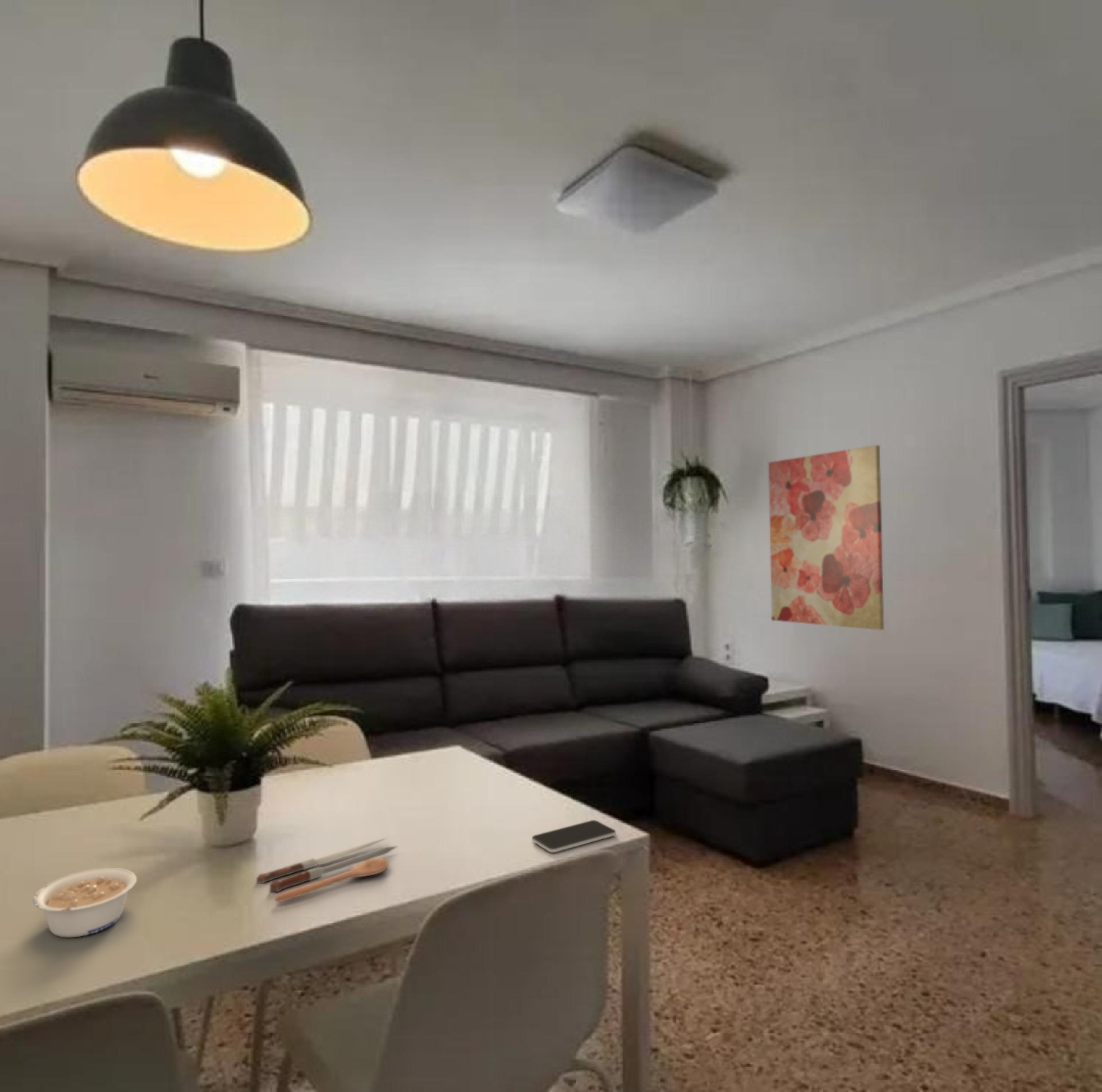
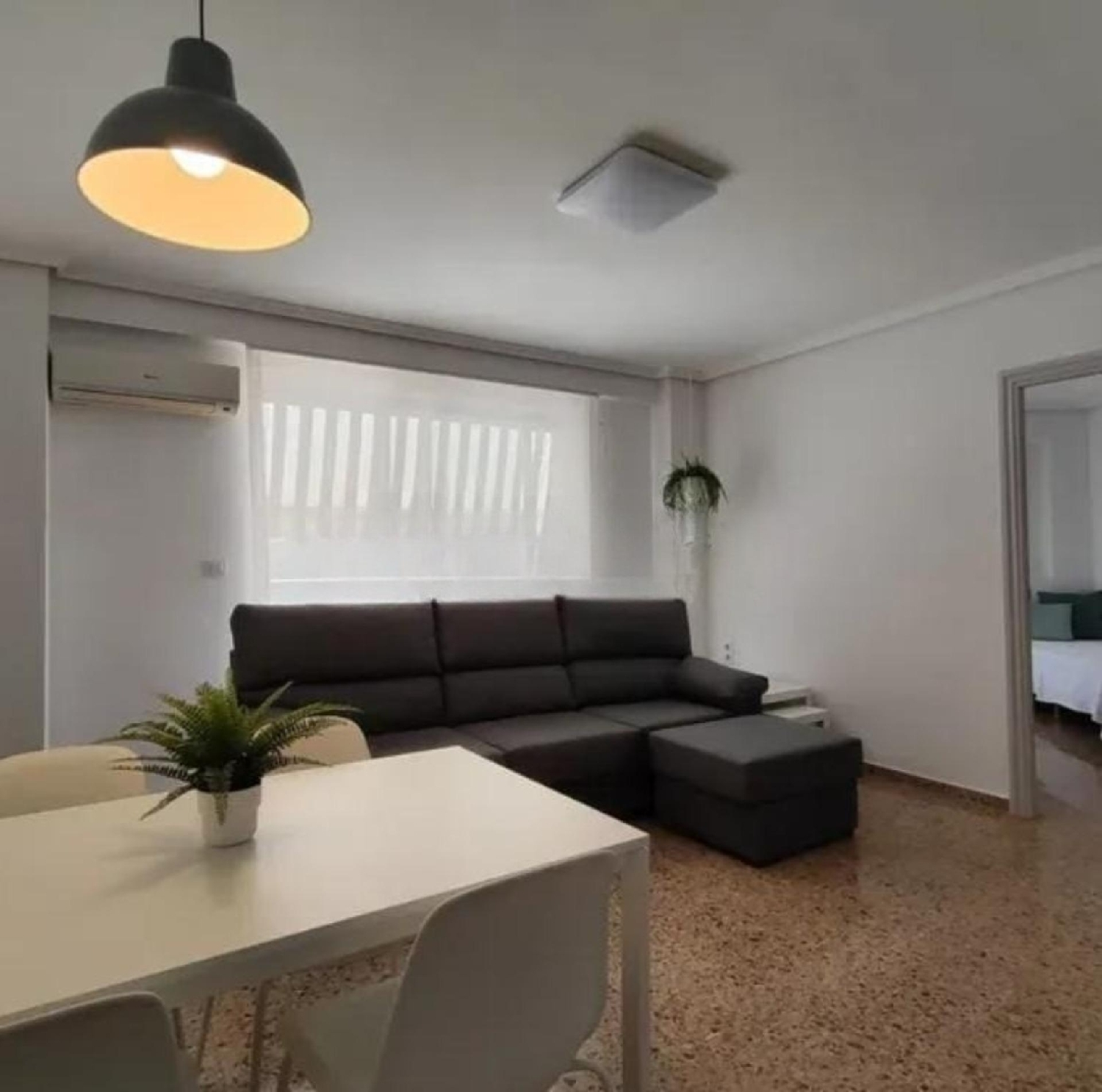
- smartphone (574, 836)
- legume (87, 902)
- wall art (821, 539)
- spoon (340, 867)
